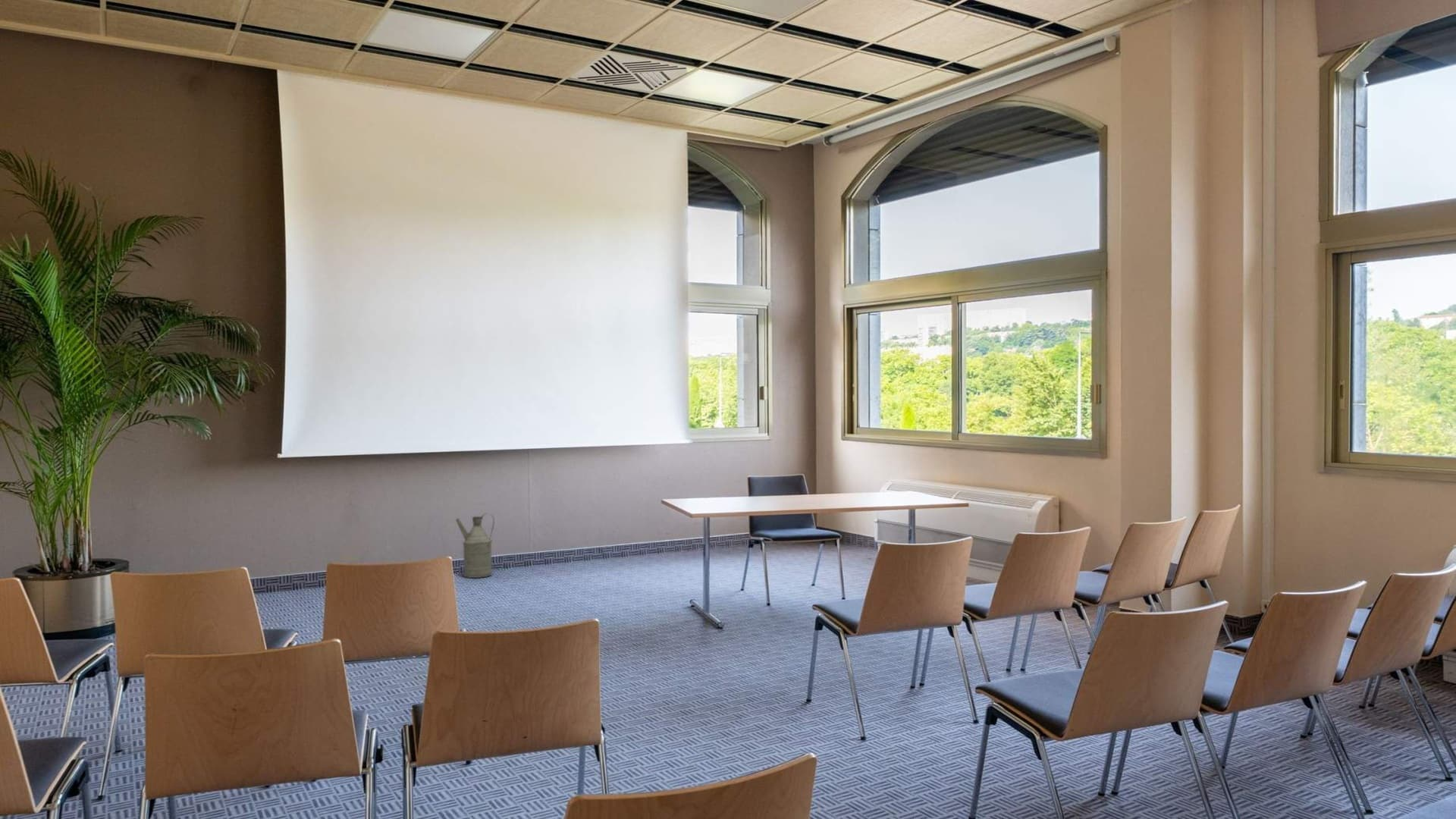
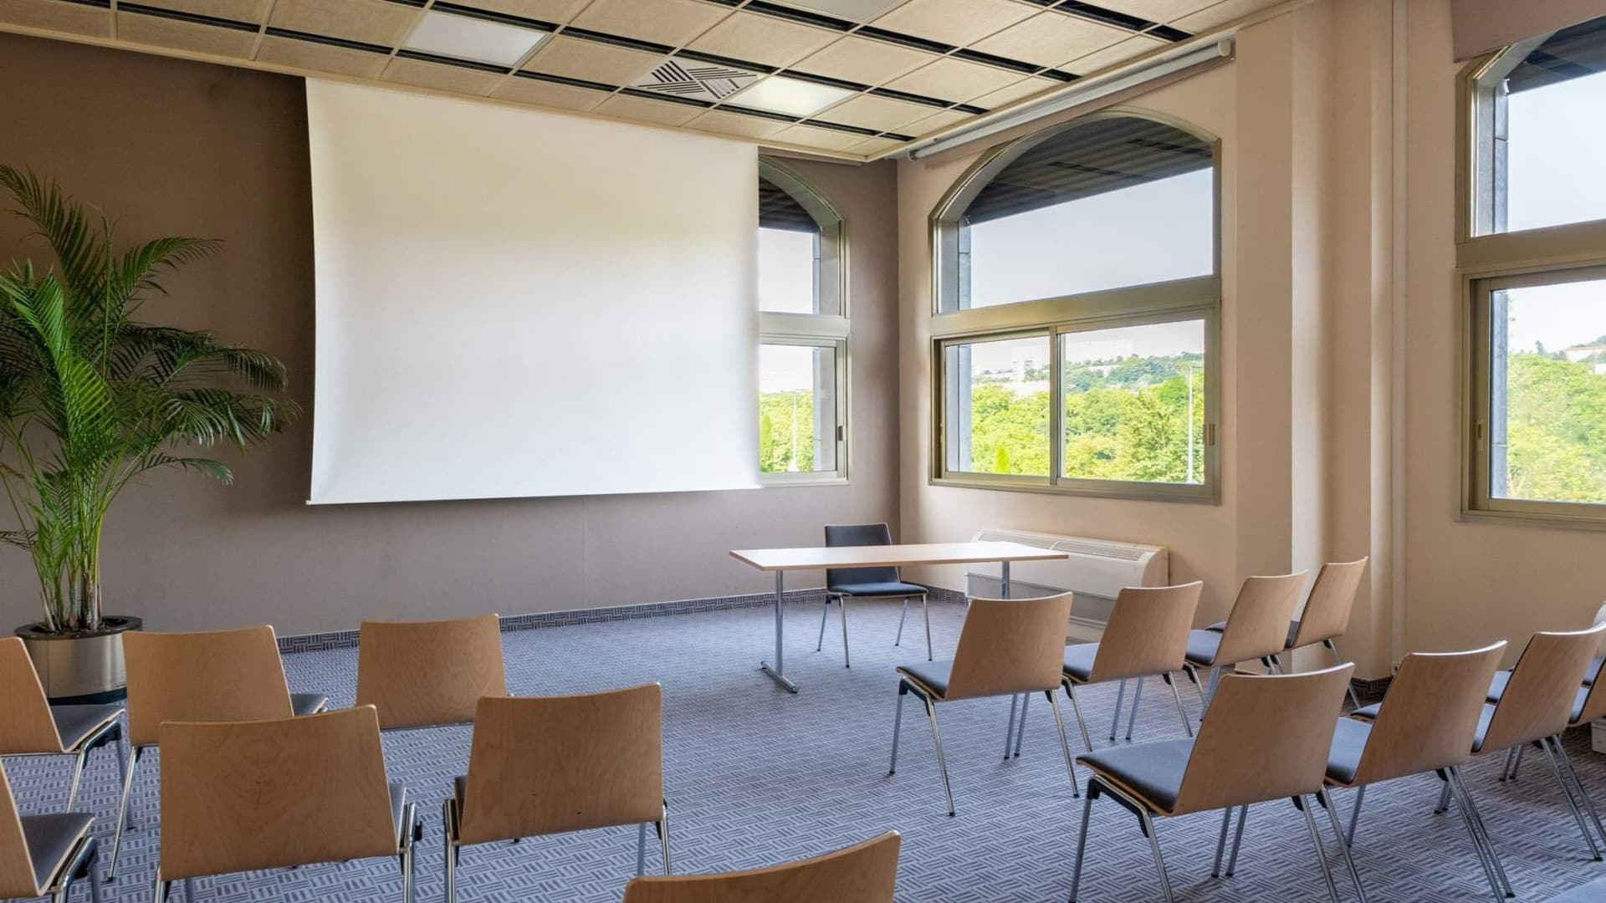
- watering can (475, 544)
